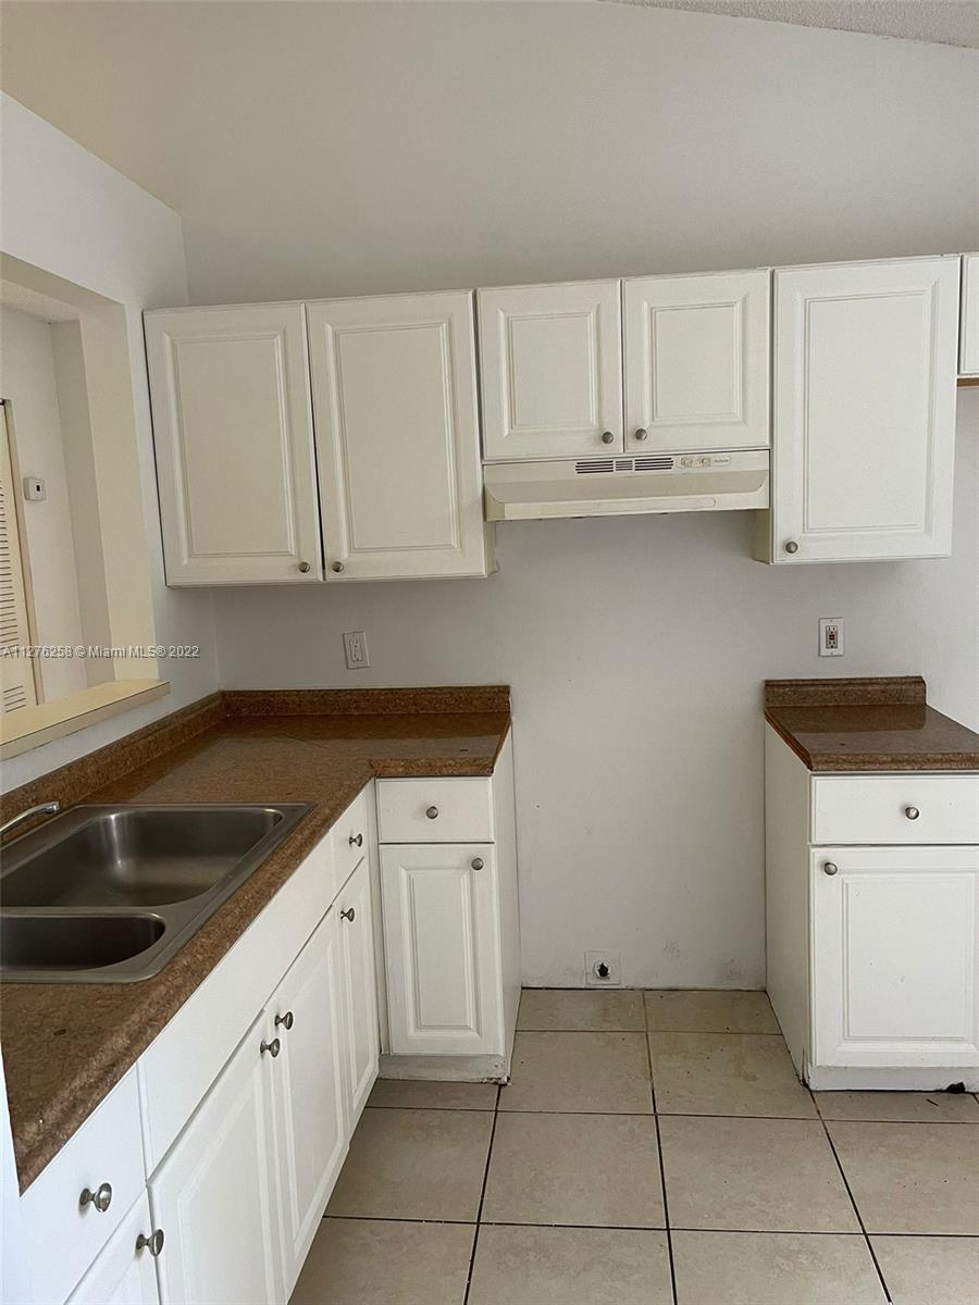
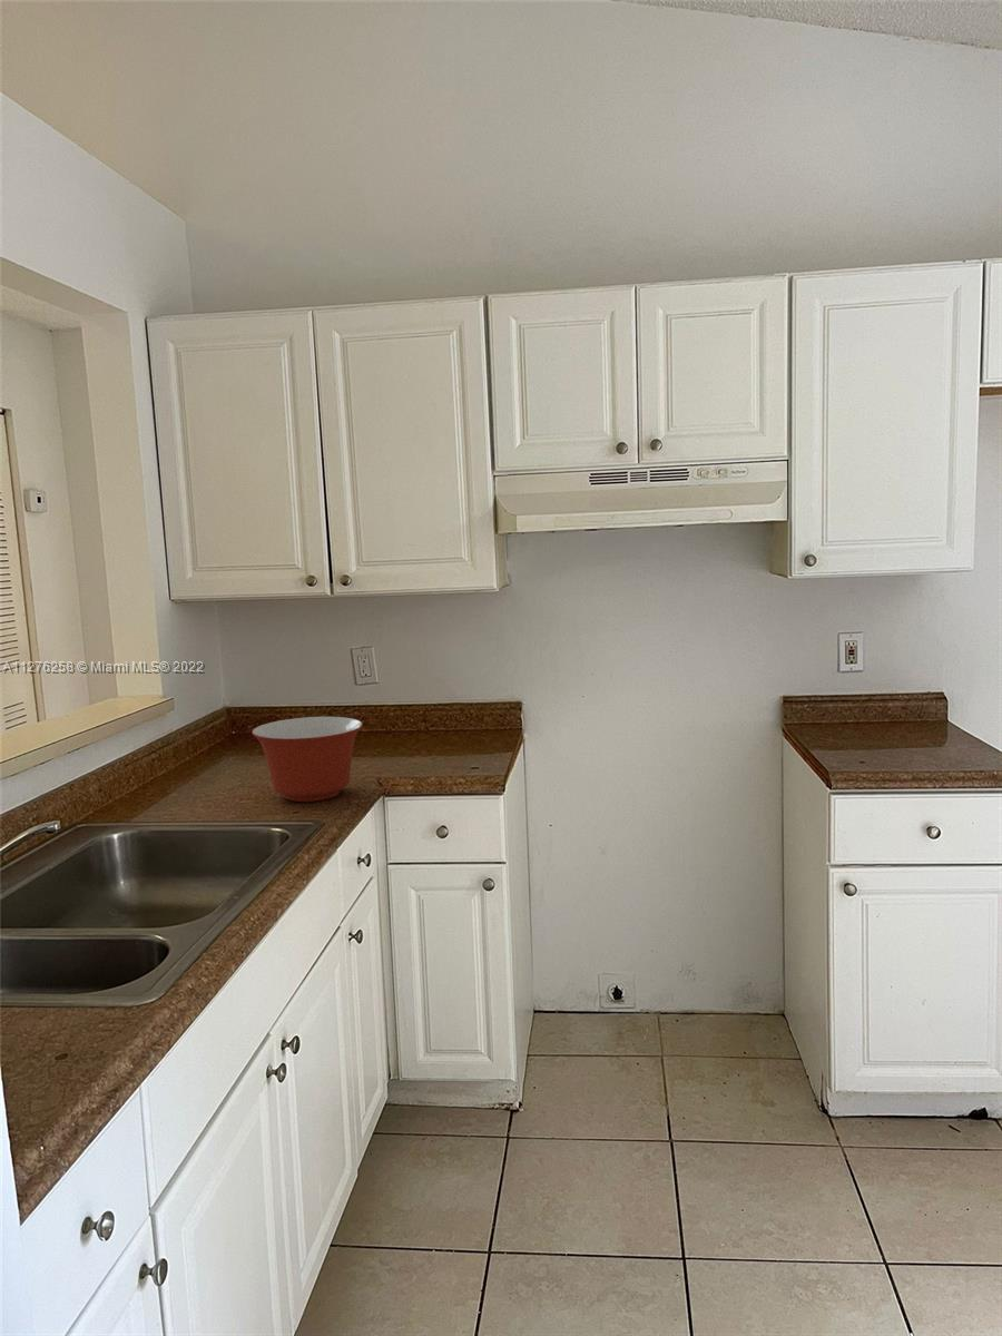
+ mixing bowl (310, 760)
